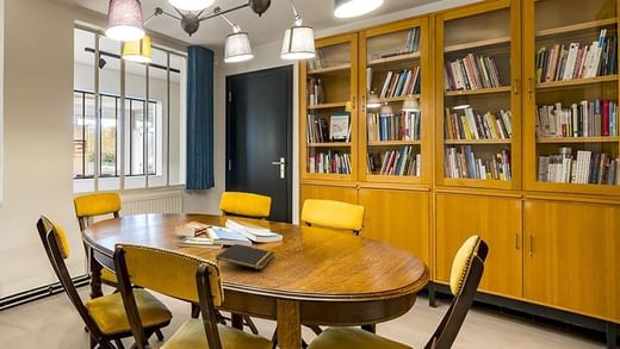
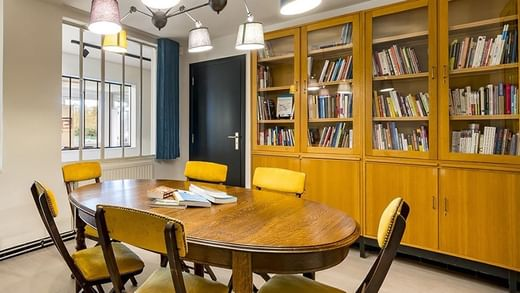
- notepad (247, 255)
